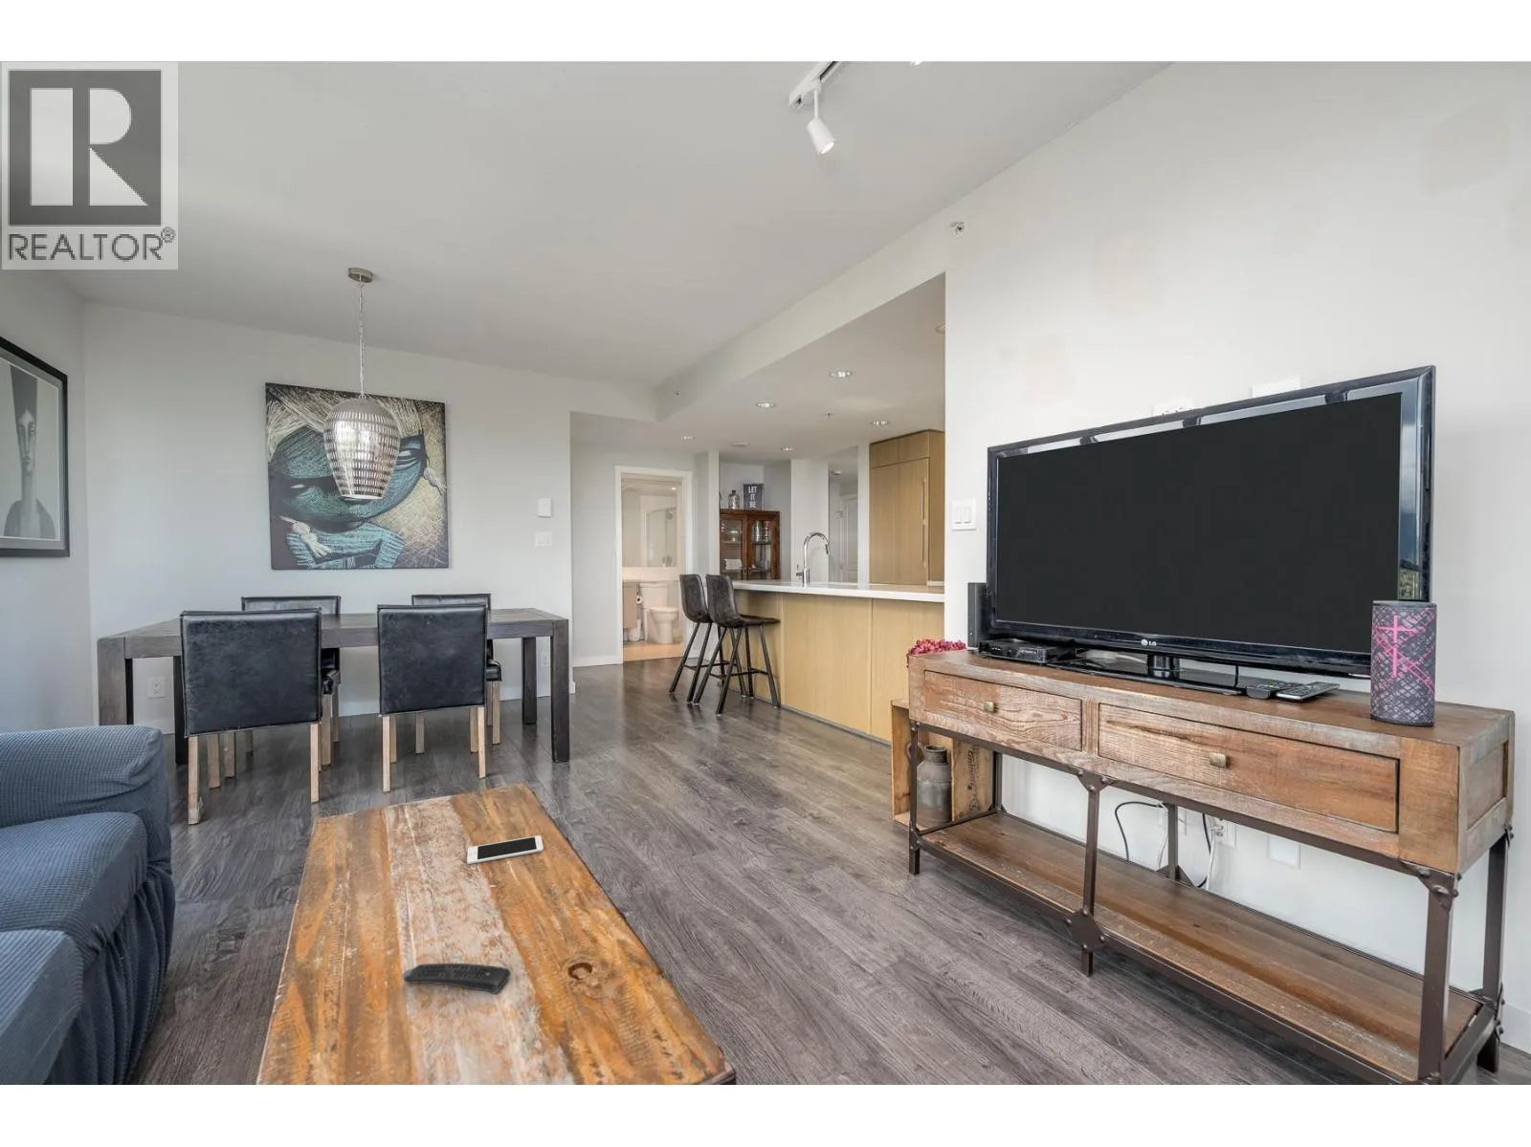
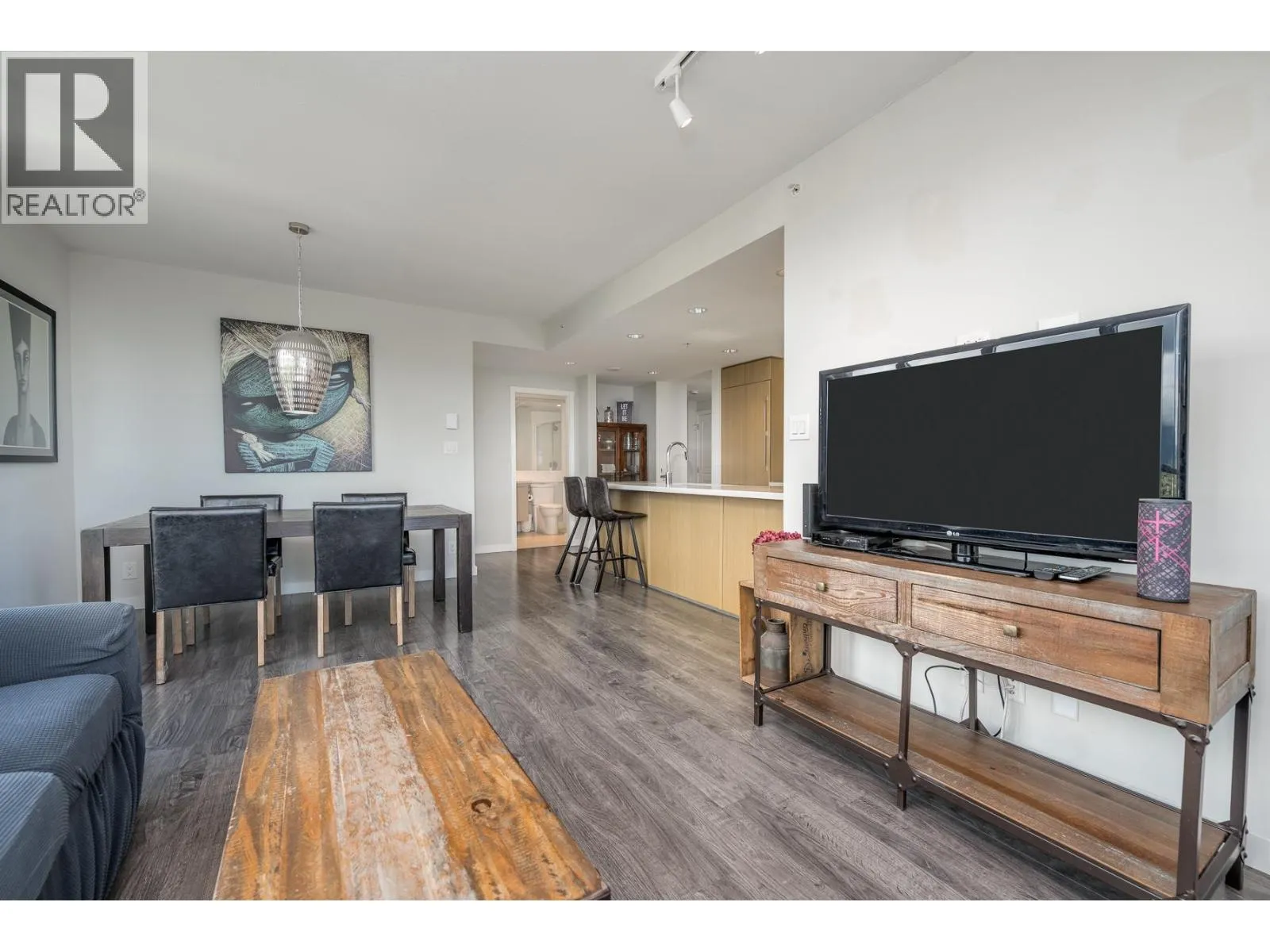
- remote control (453, 976)
- cell phone (505, 848)
